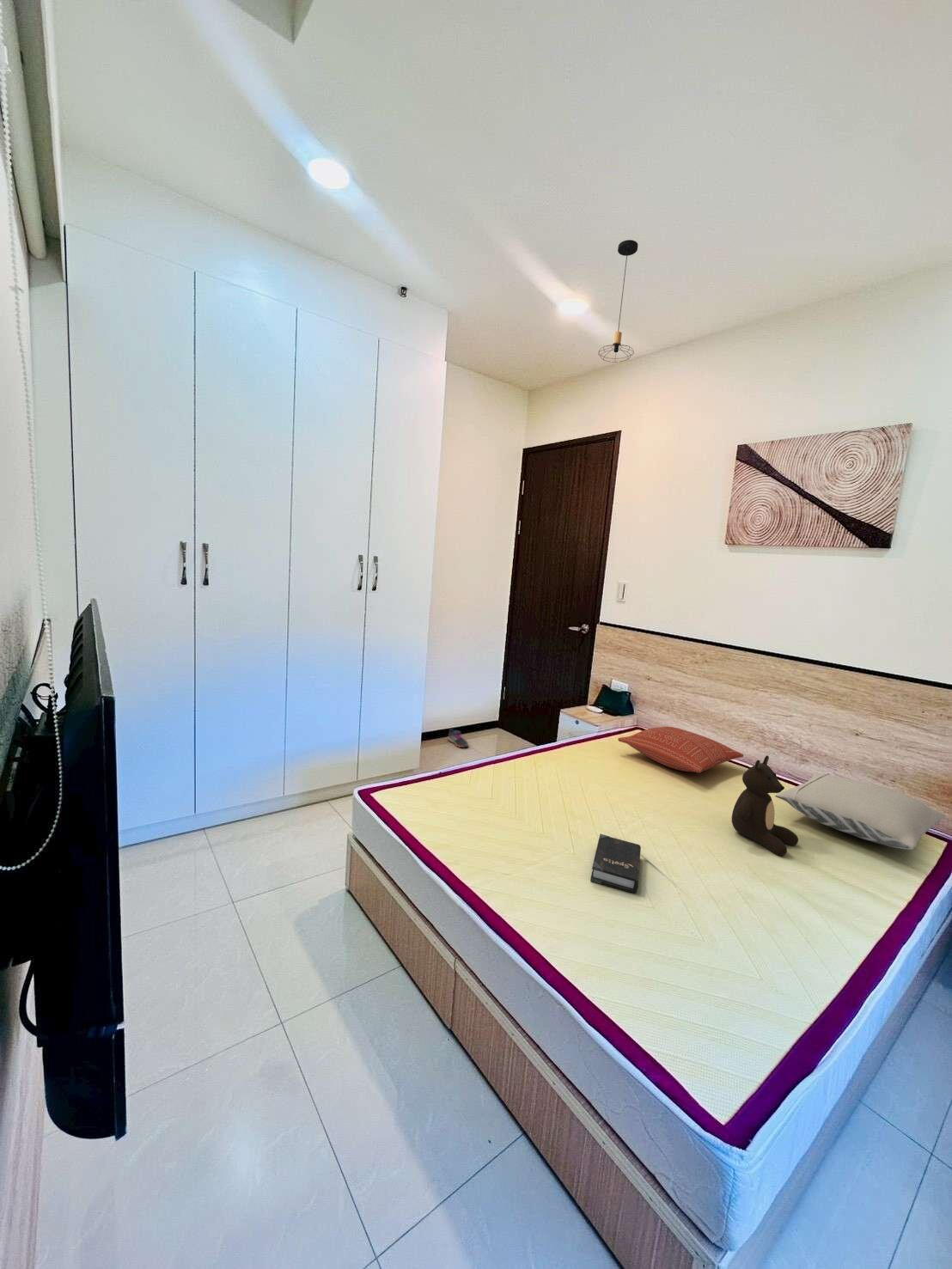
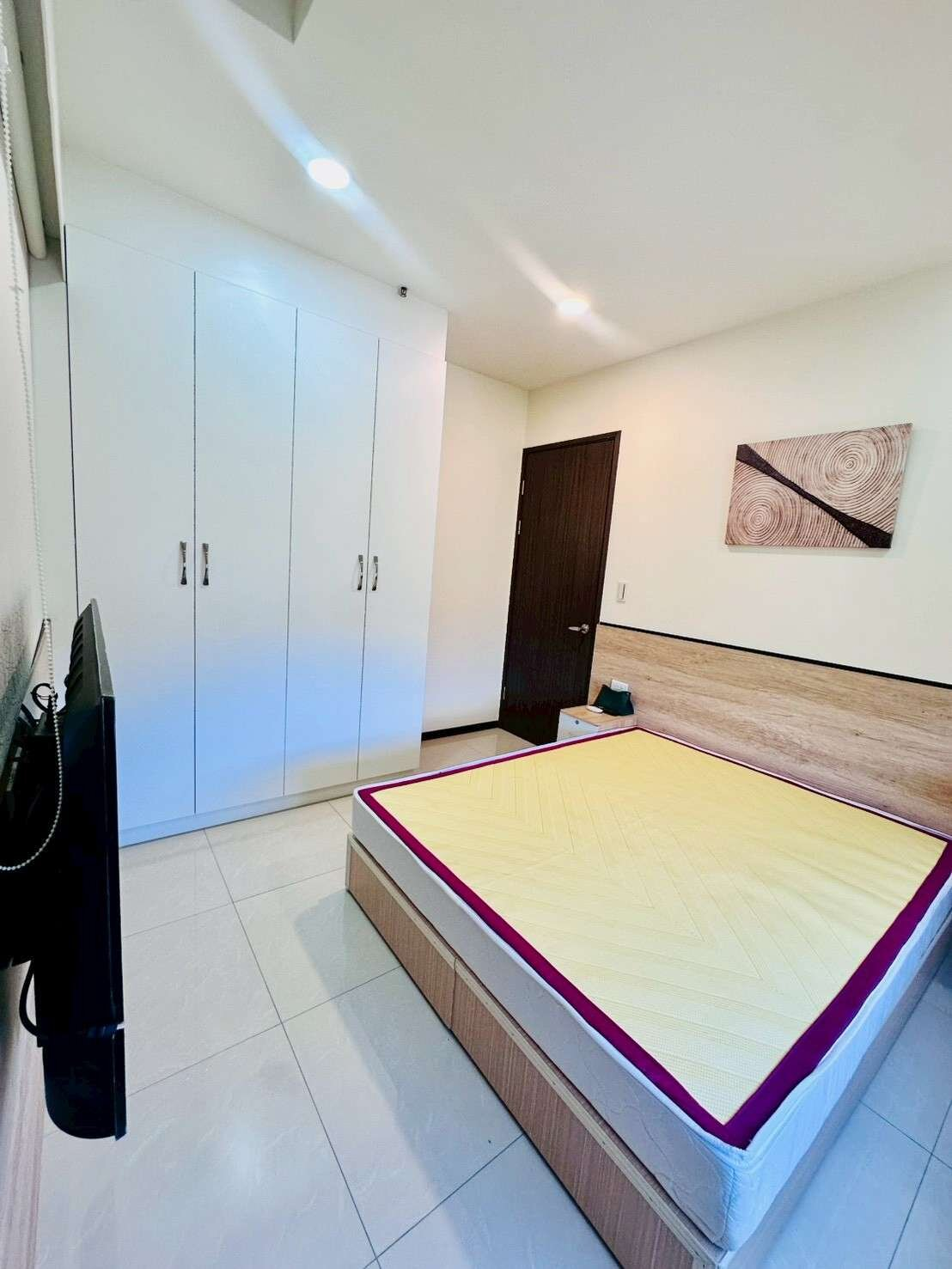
- hardback book (617, 862)
- teddy bear (768, 801)
- pendant light (620, 307)
- pillow (679, 747)
- pillow (857, 806)
- shoe (458, 737)
